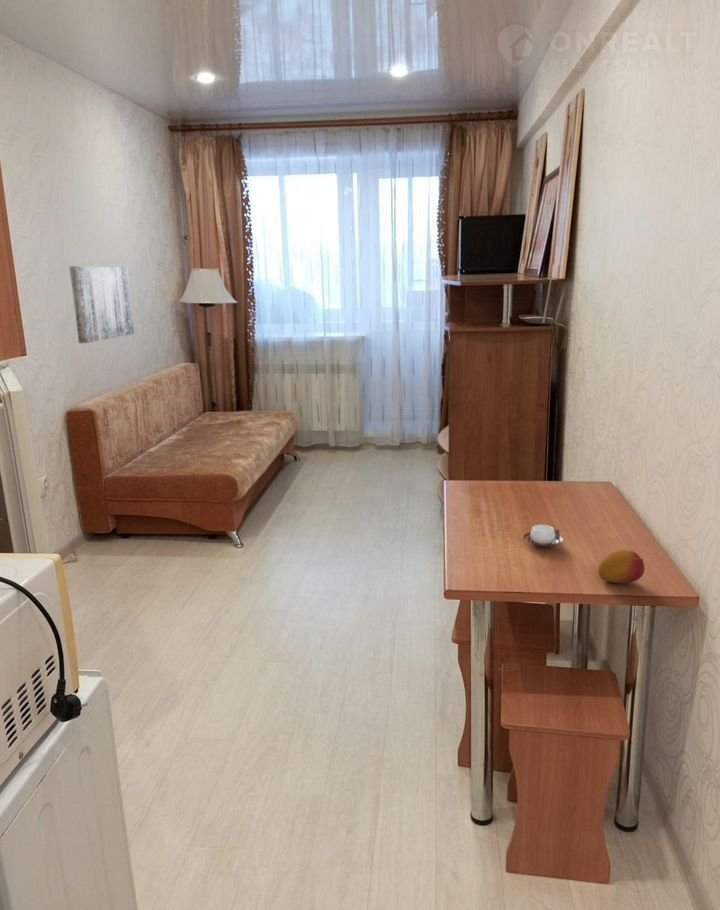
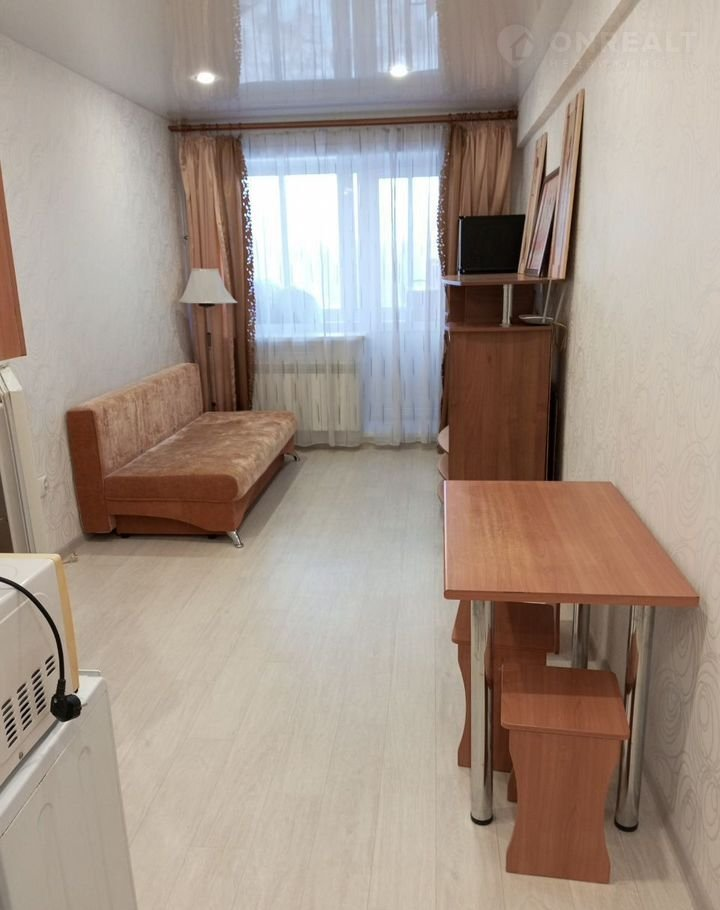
- wall art (104, 302)
- cup (542, 536)
- fruit (621, 566)
